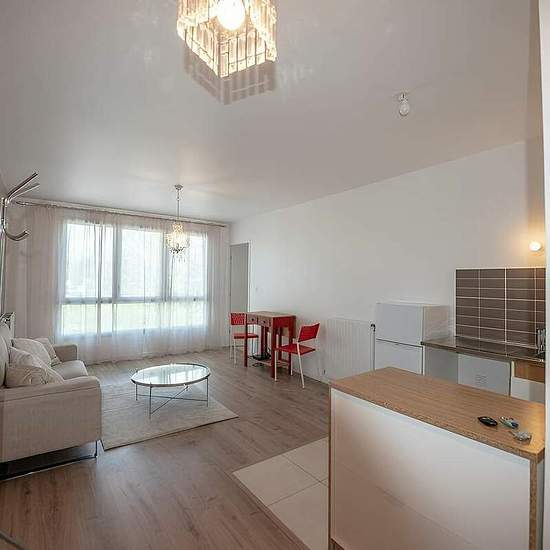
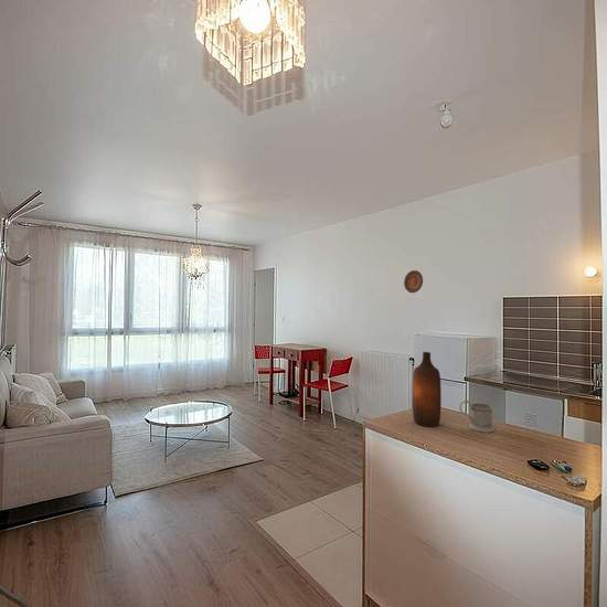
+ decorative plate (413, 281)
+ bottle (426, 387)
+ mug (476, 414)
